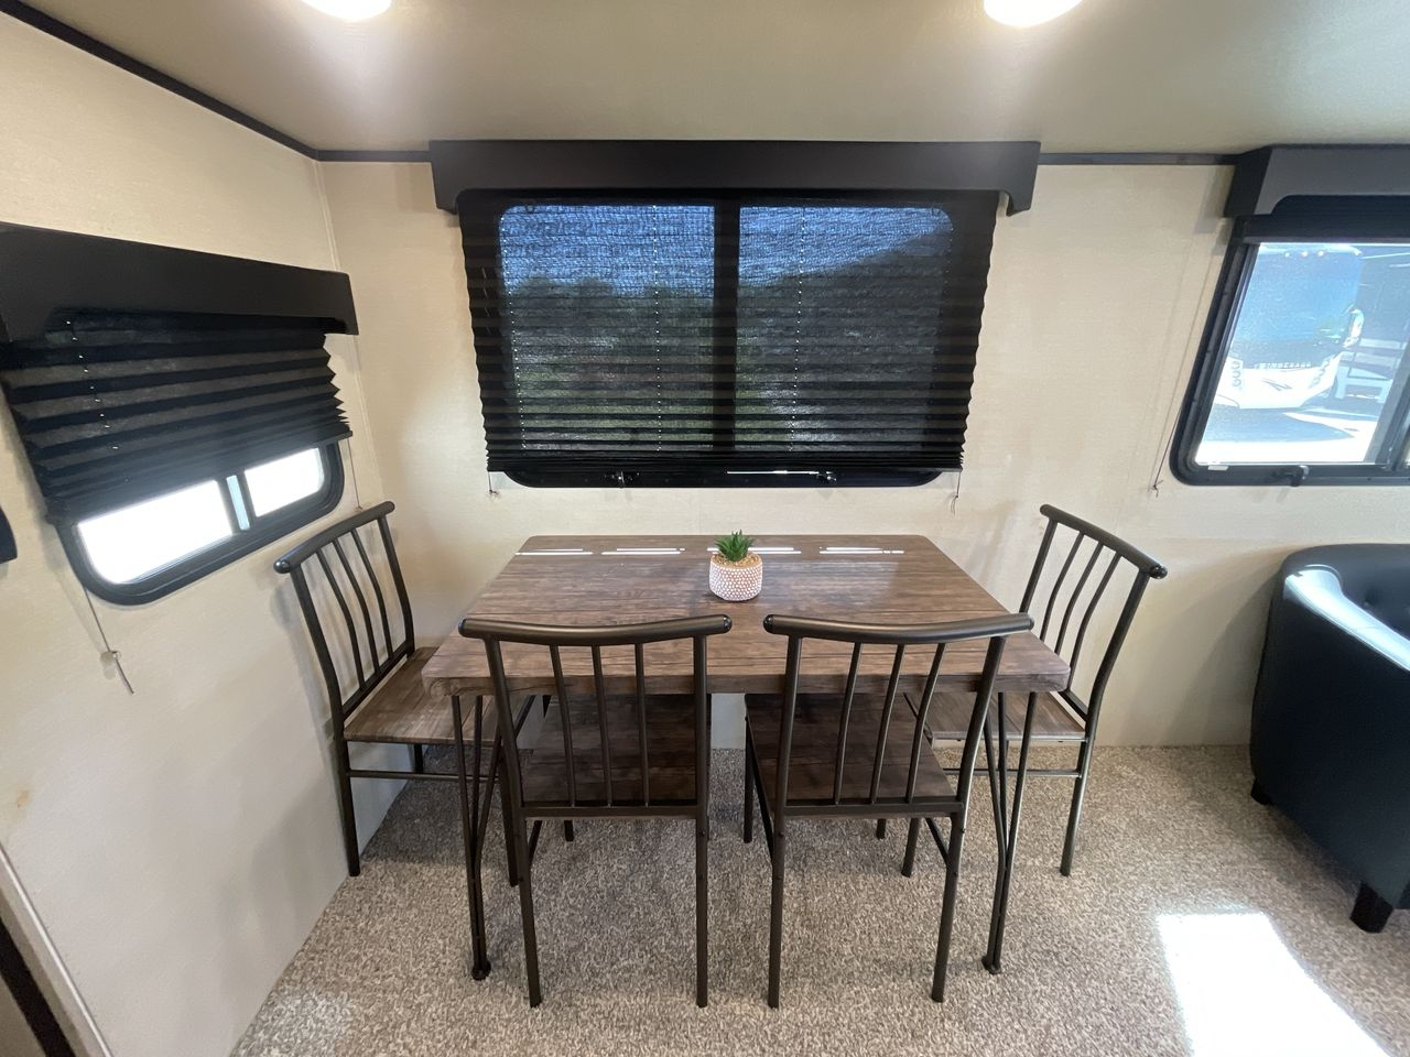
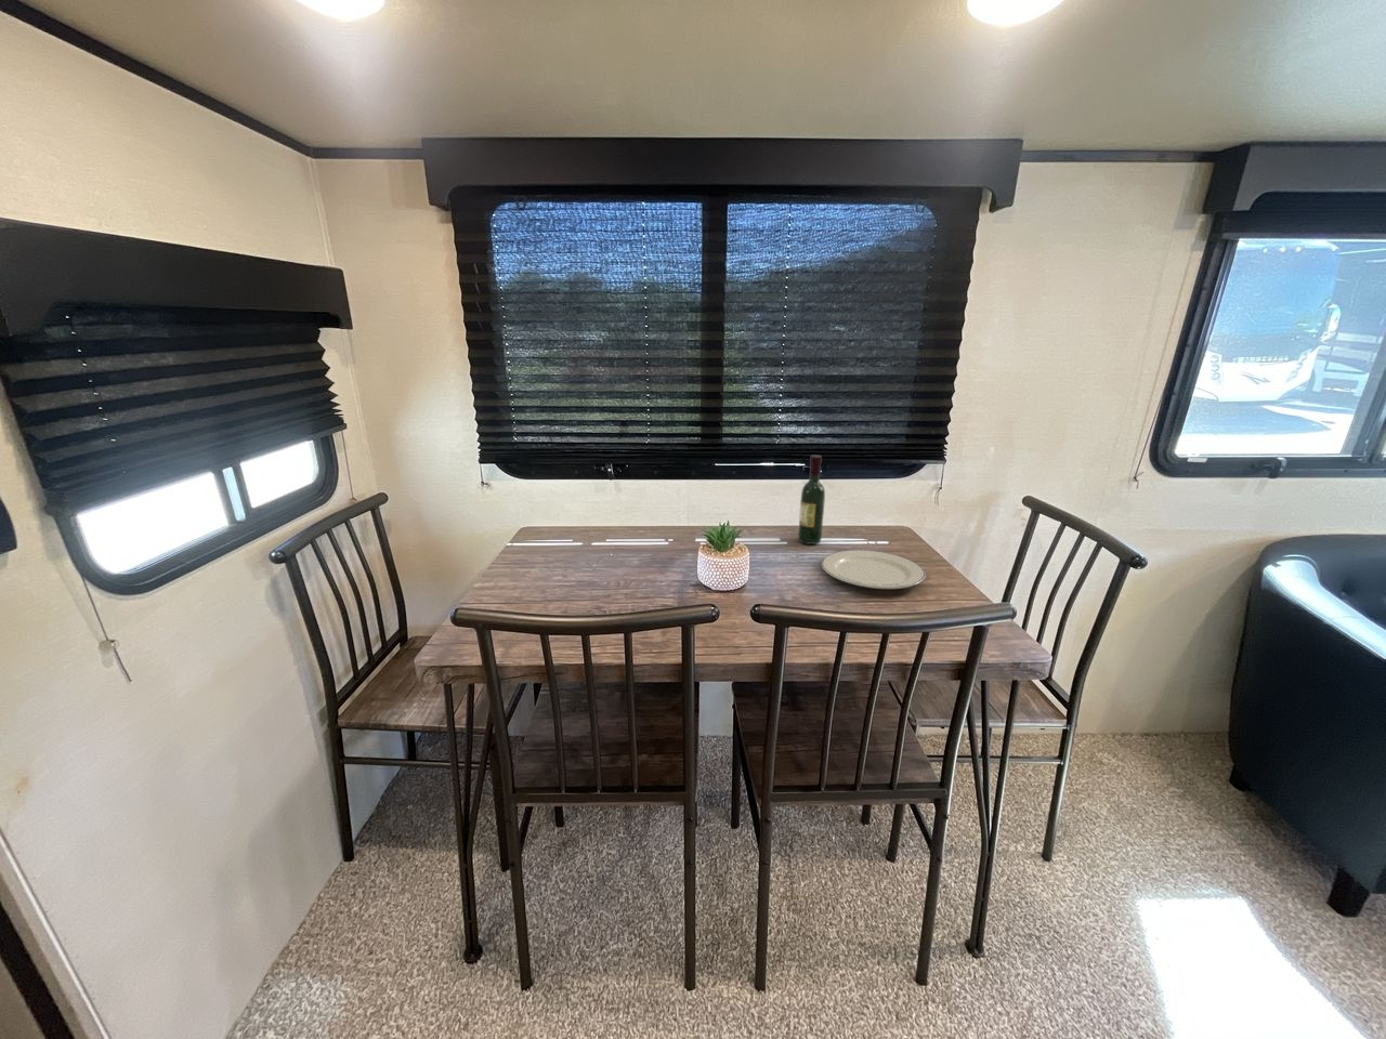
+ wine bottle (812, 499)
+ chinaware (872, 571)
